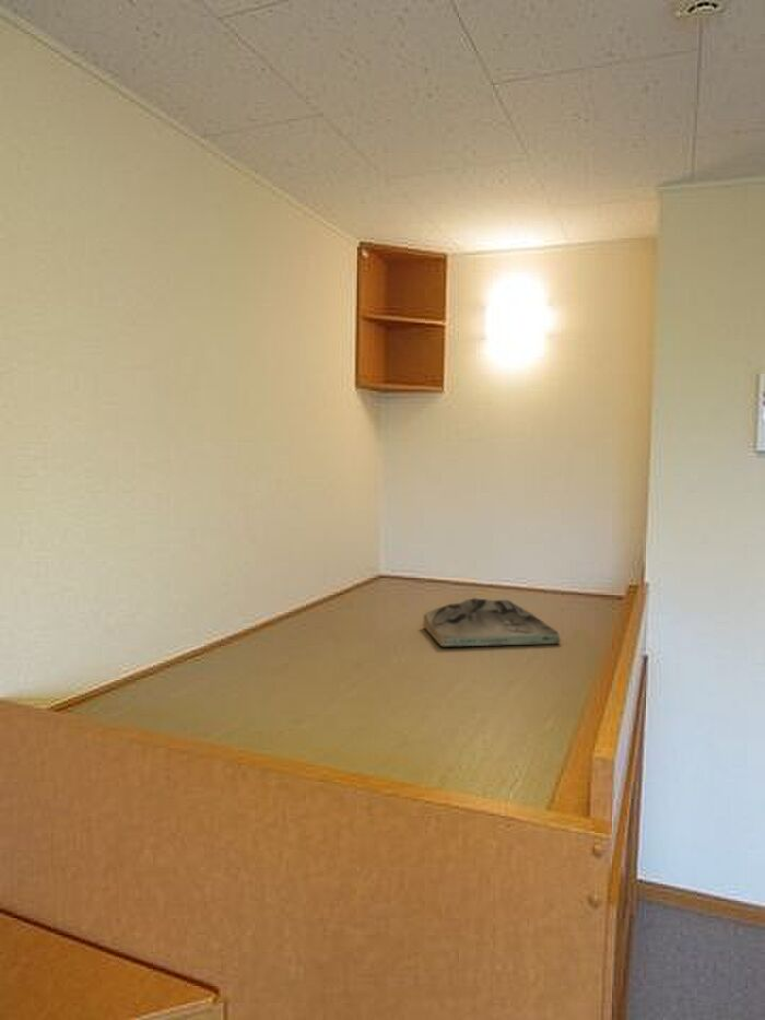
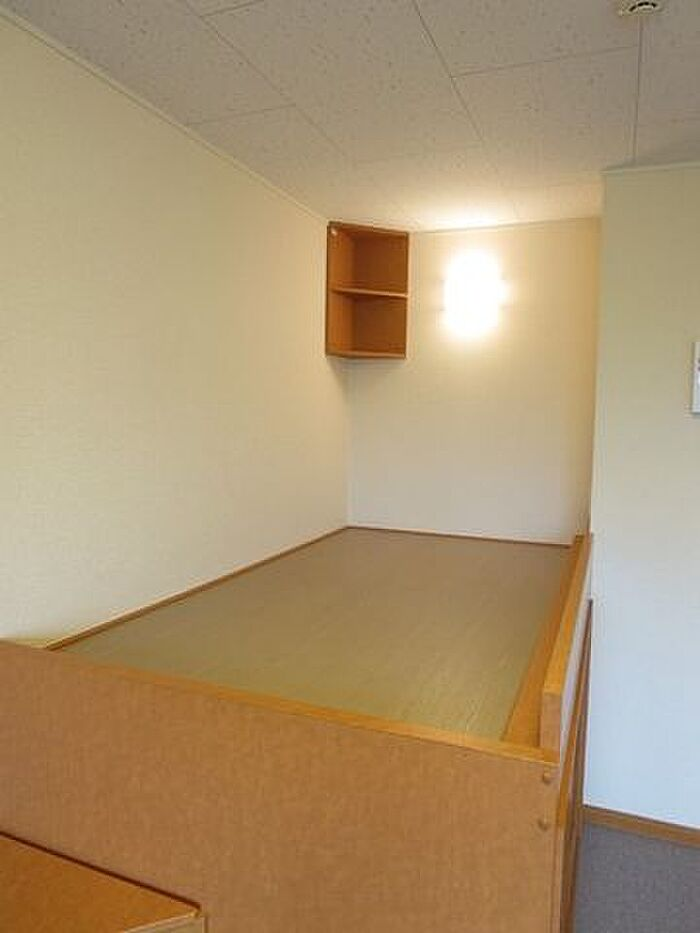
- book (489, 617)
